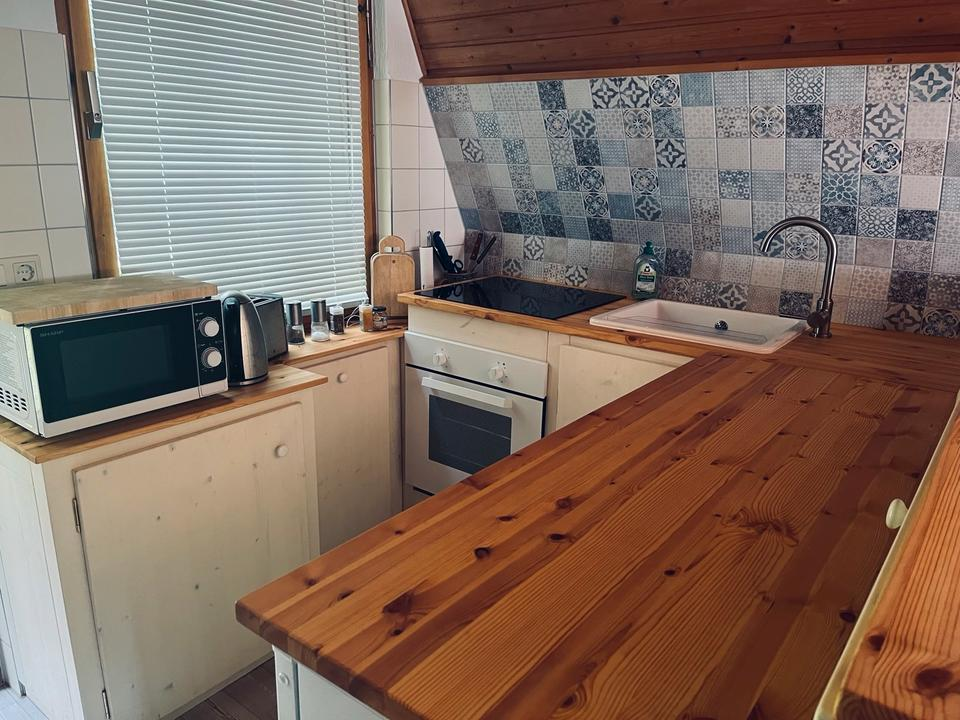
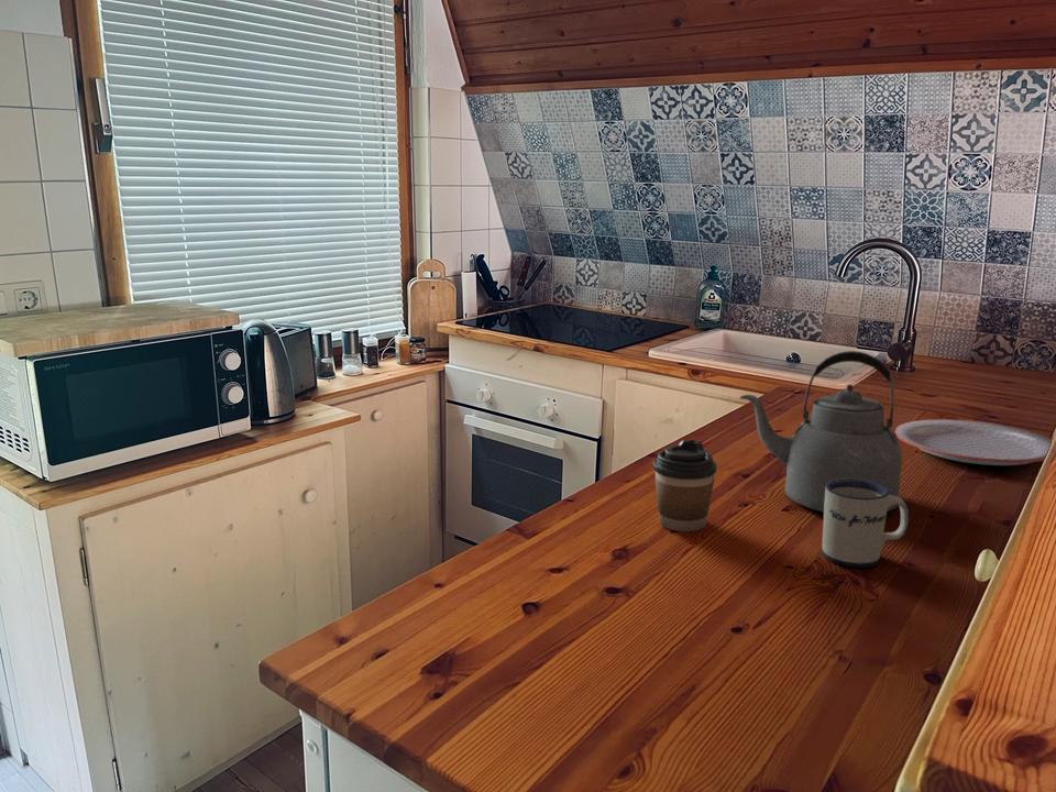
+ plate (975, 443)
+ mug (866, 522)
+ coffee cup (683, 484)
+ kettle (818, 424)
